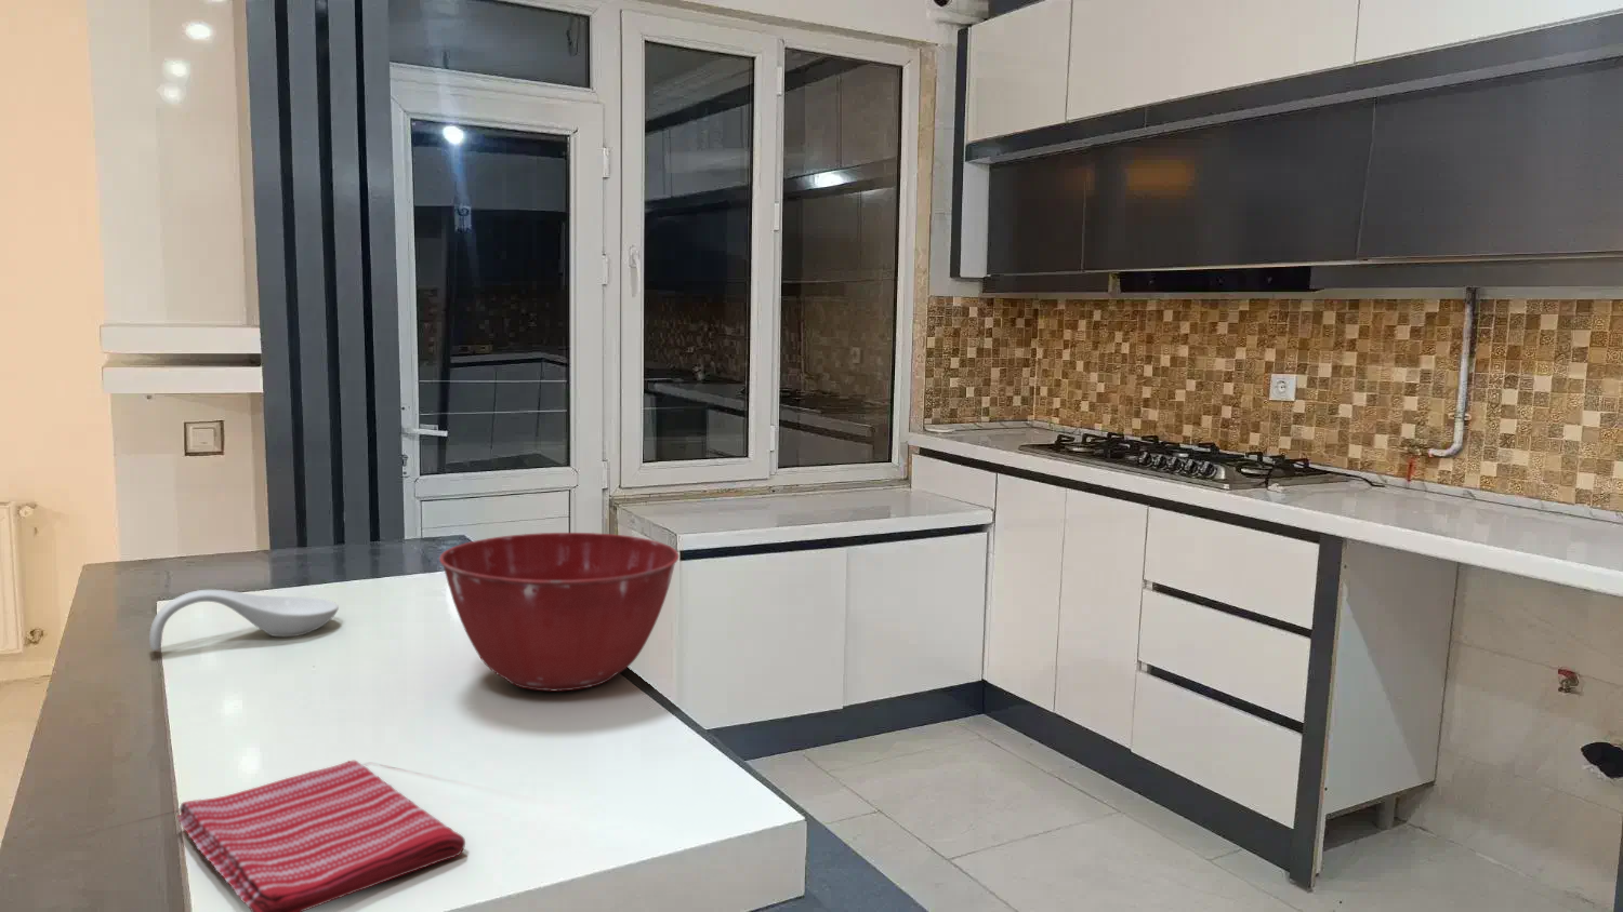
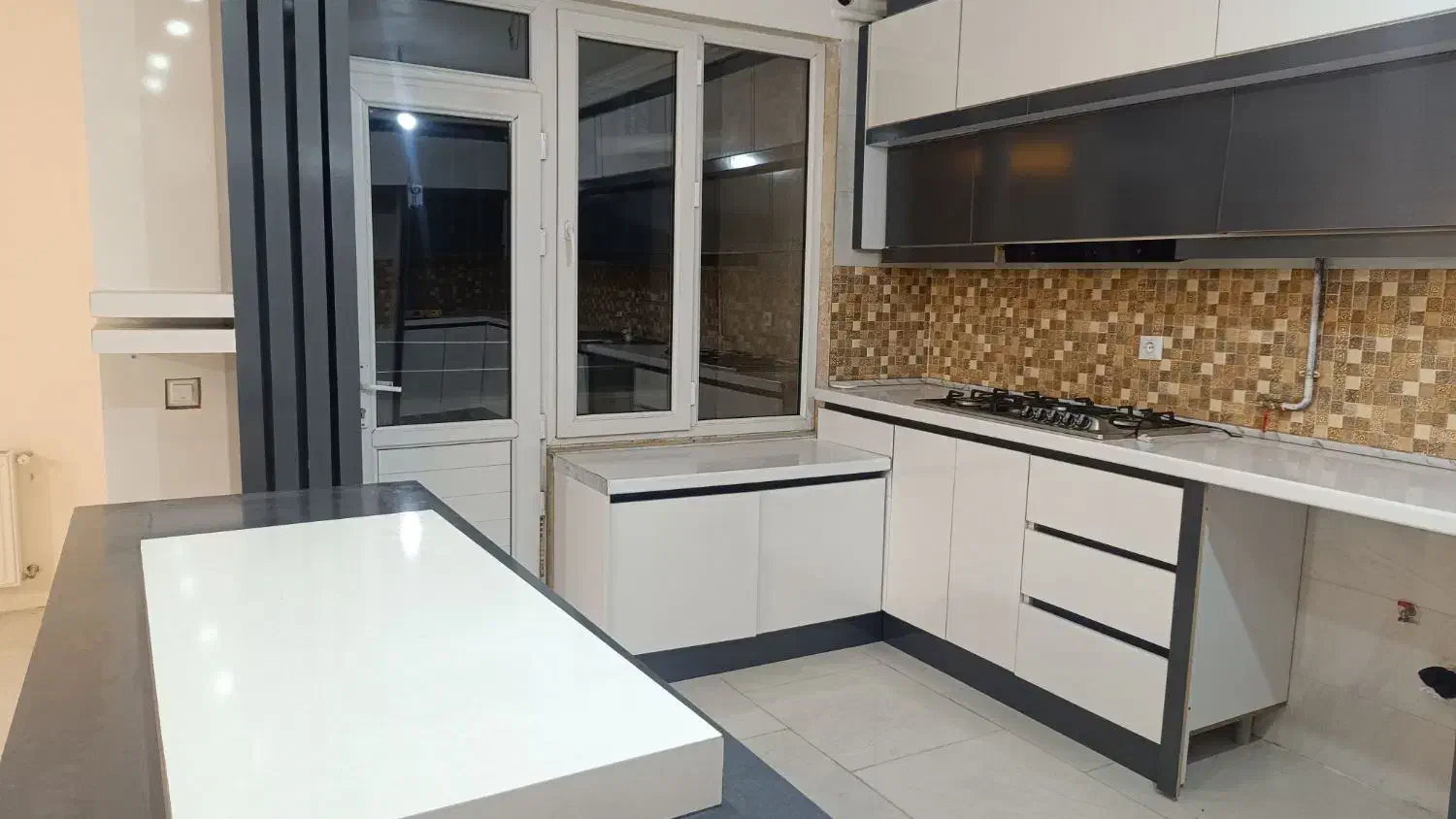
- dish towel (318, 827)
- mixing bowl (563, 612)
- spoon rest (246, 611)
